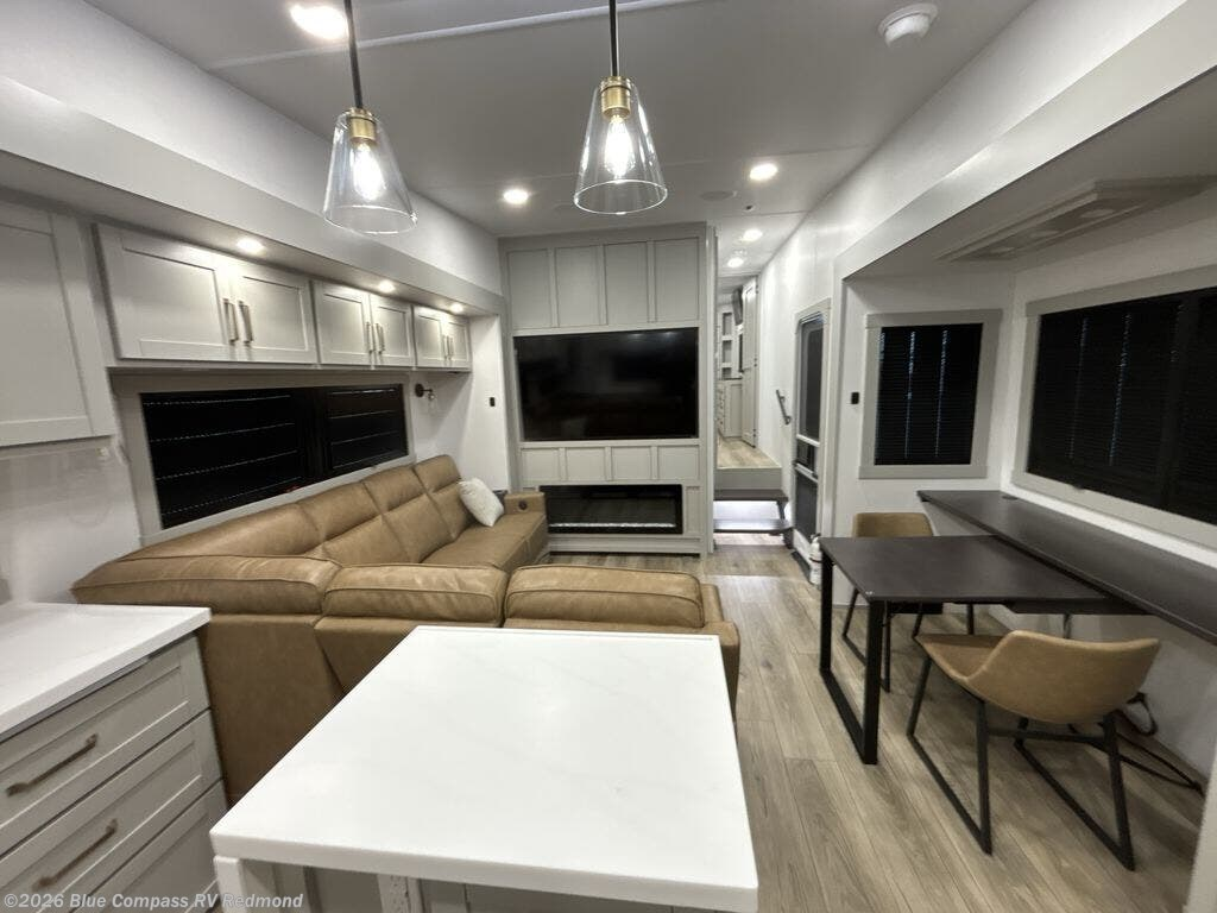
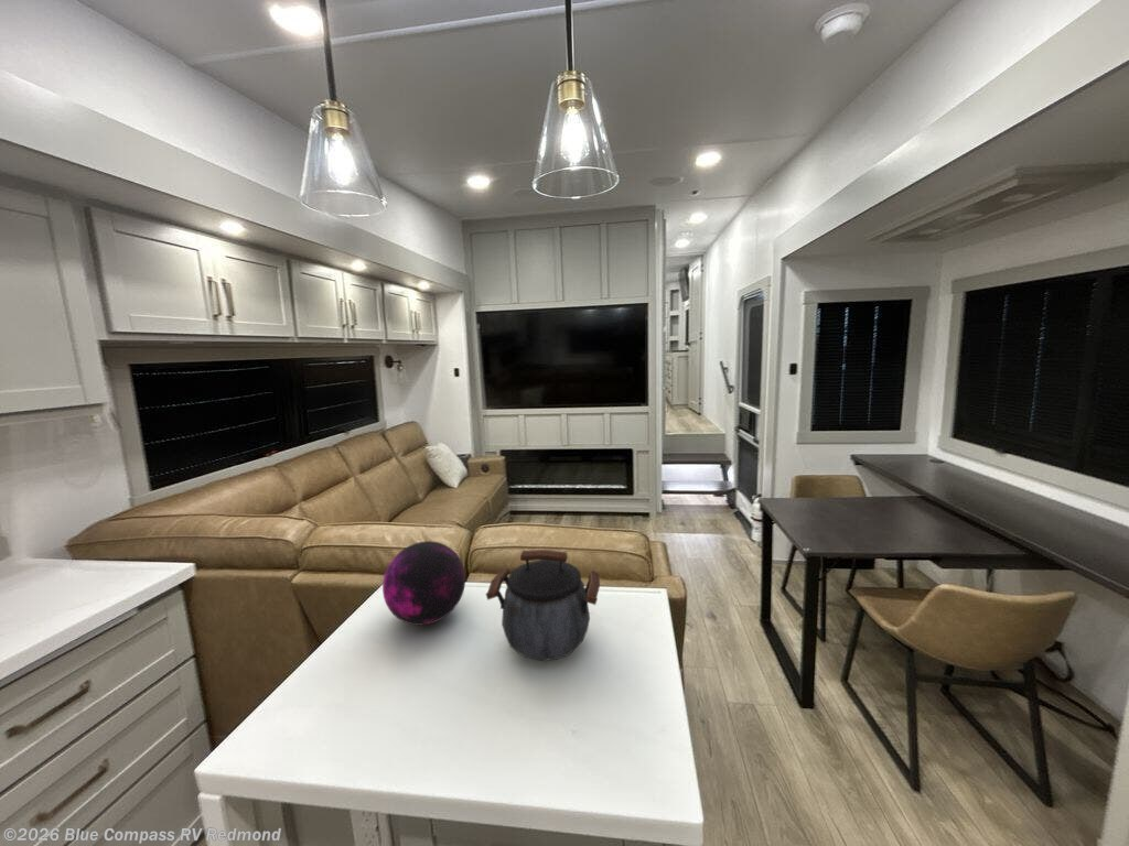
+ kettle (545, 598)
+ decorative orb (424, 582)
